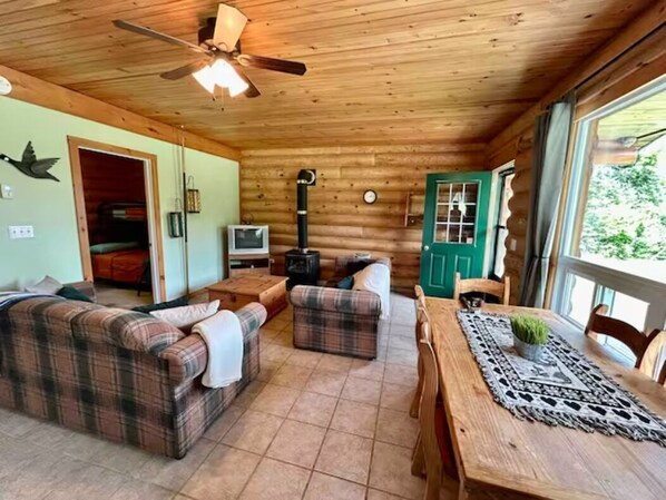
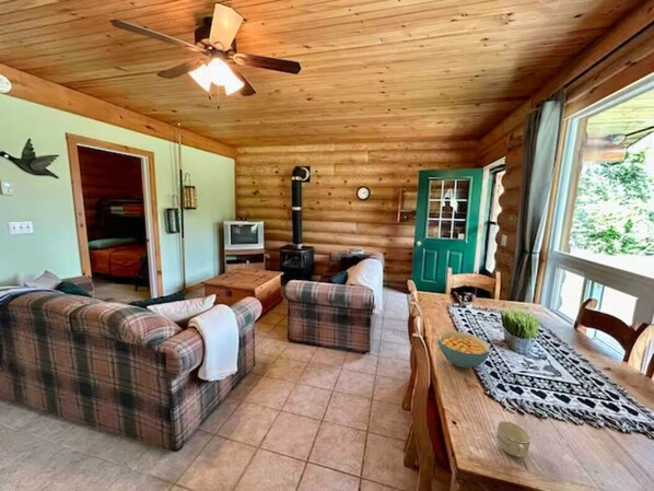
+ cereal bowl (462, 352)
+ cup (513, 443)
